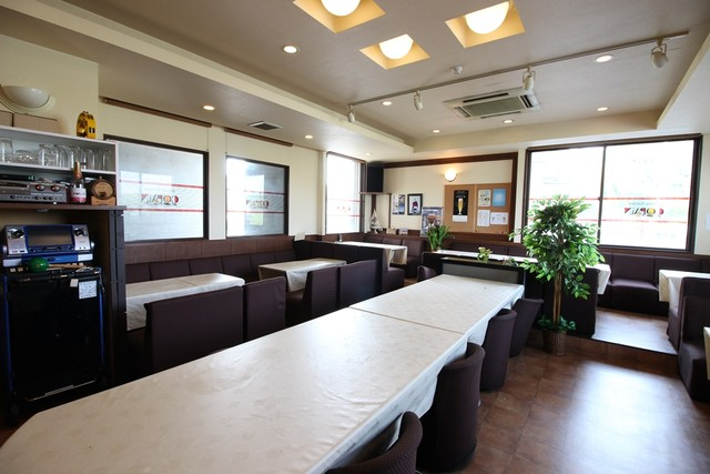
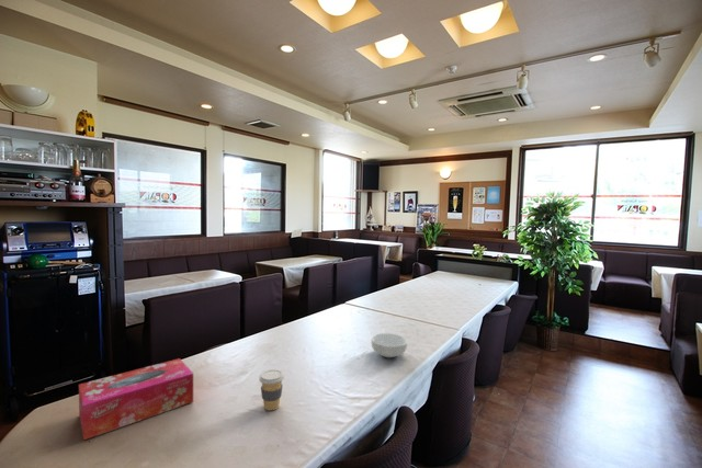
+ cereal bowl (388, 346)
+ tissue box (138, 393)
+ coffee cup (271, 390)
